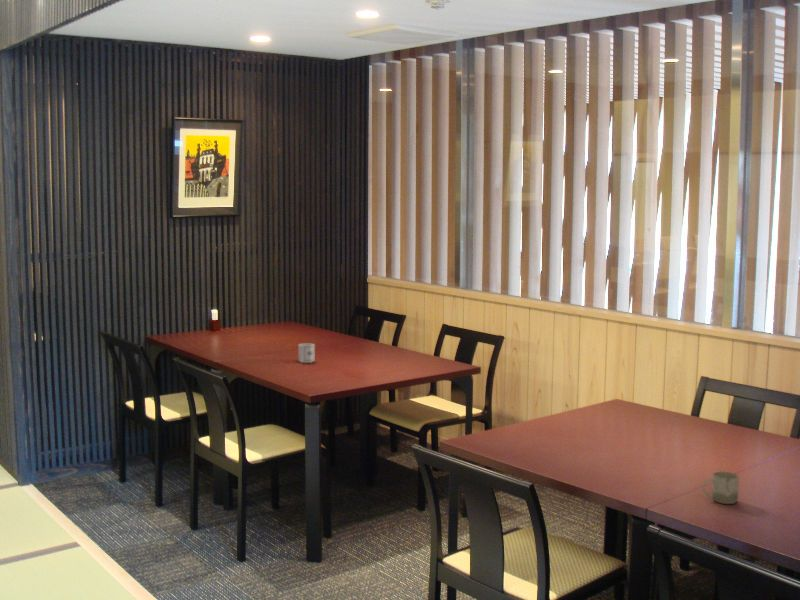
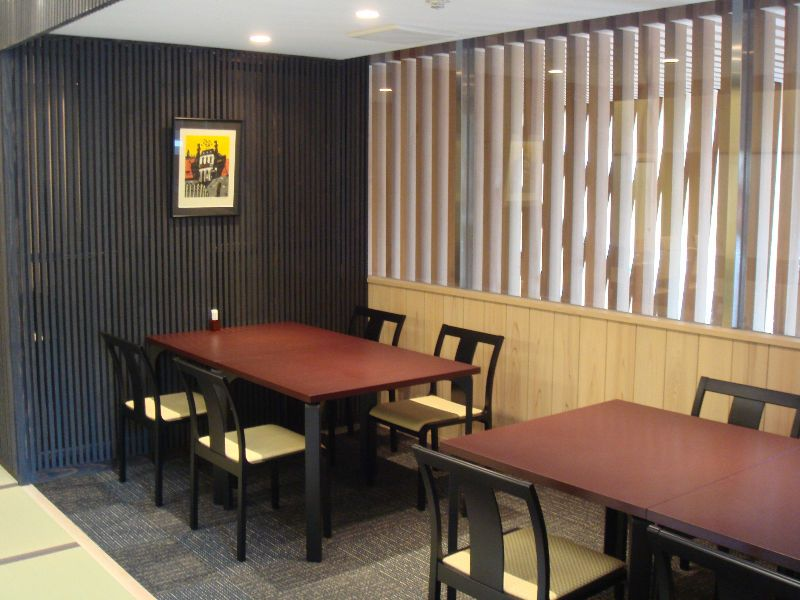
- cup (305, 352)
- cup (720, 487)
